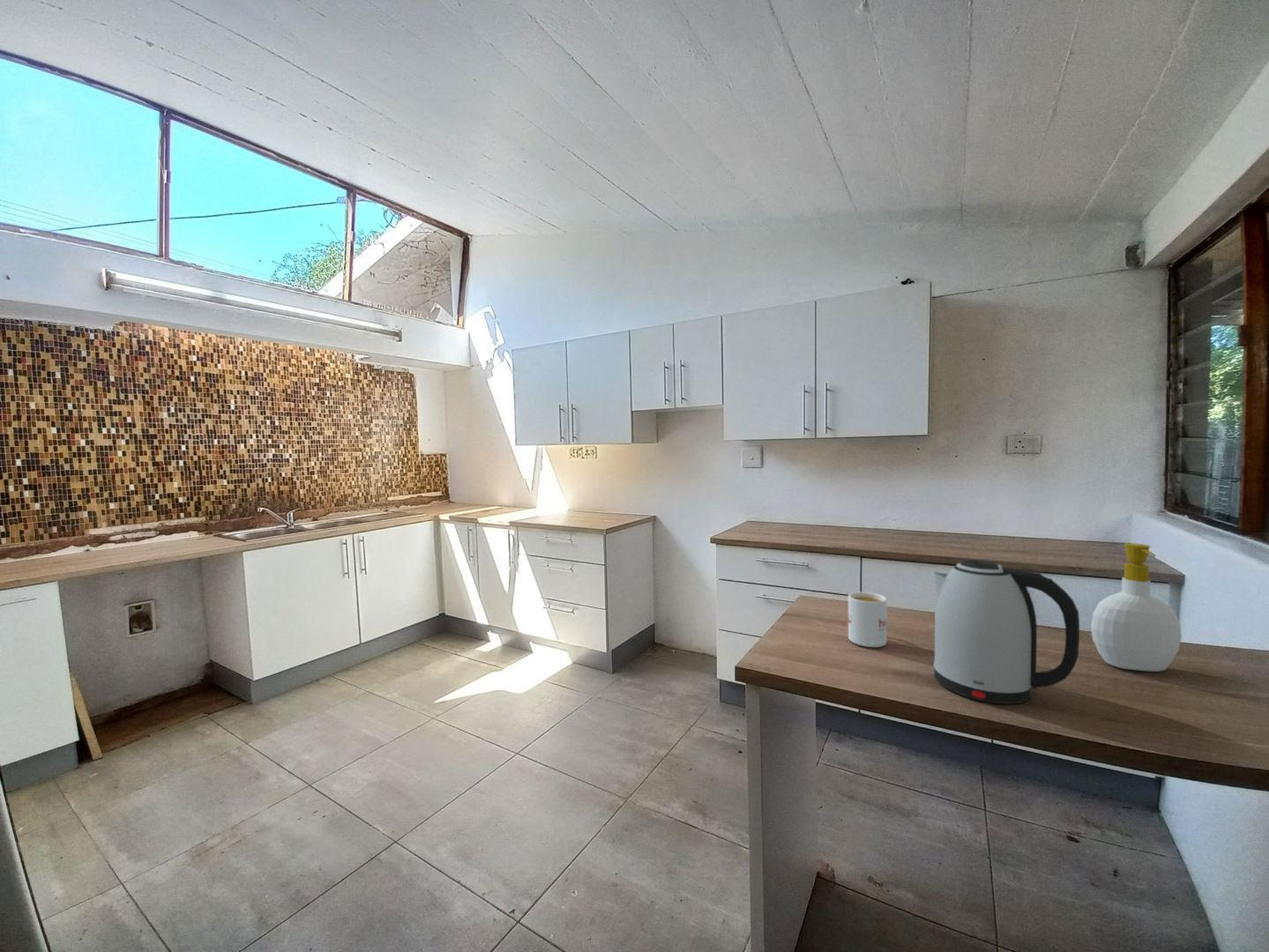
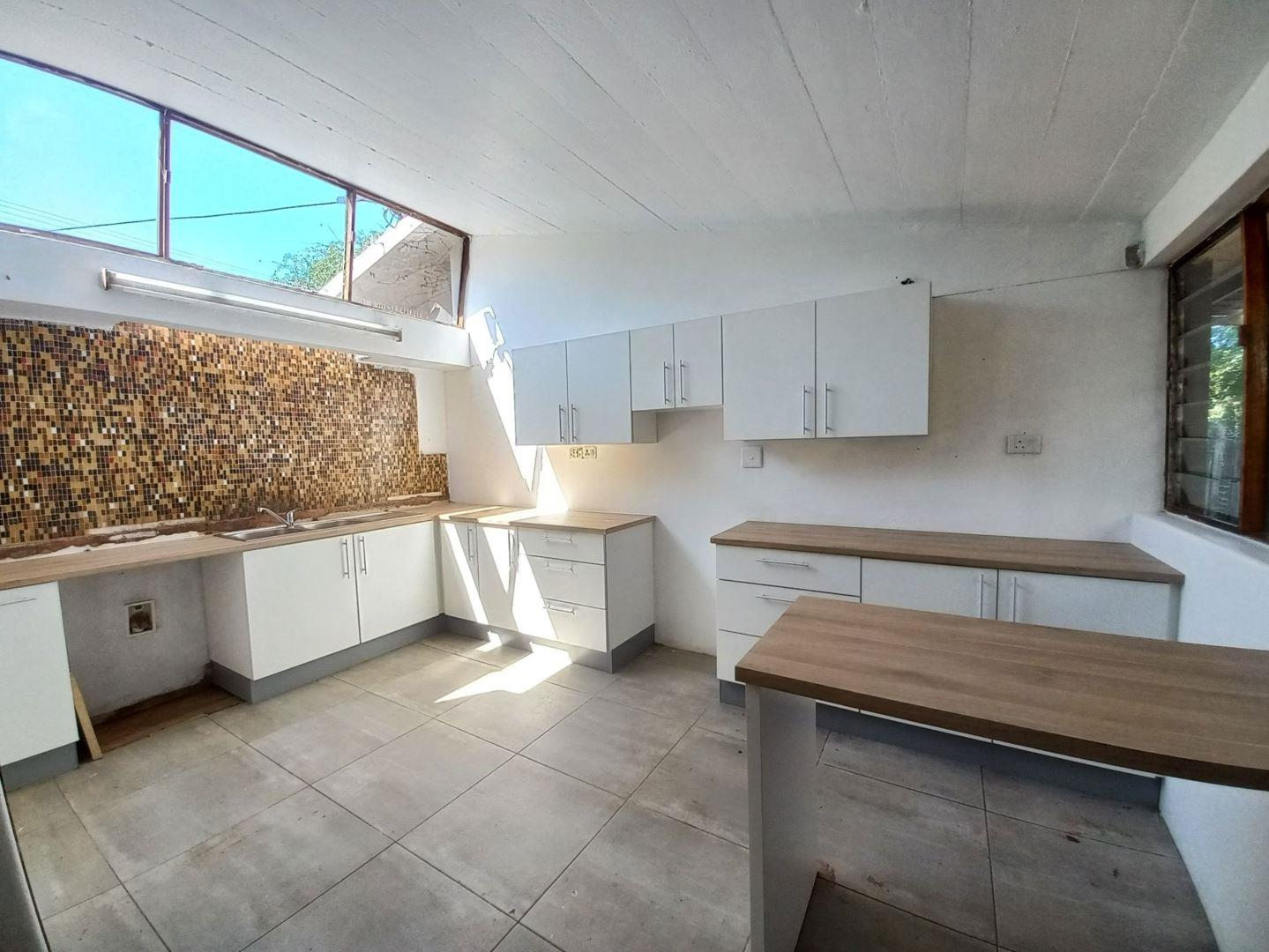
- mug (865, 616)
- soap bottle (1137, 606)
- kettle (1000, 626)
